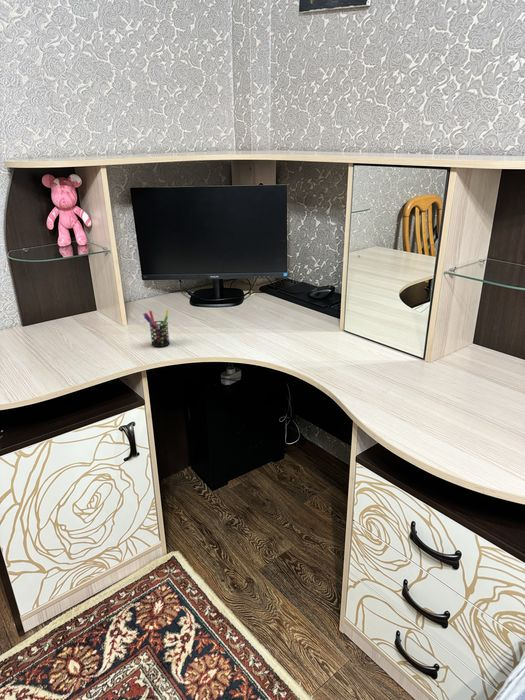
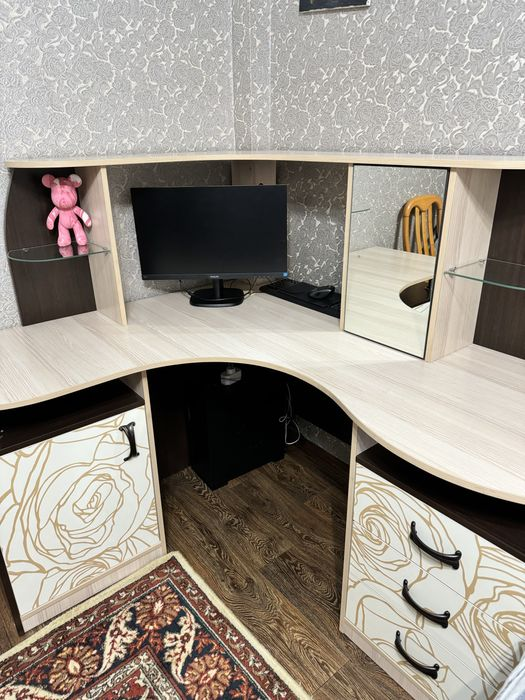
- pen holder (159, 327)
